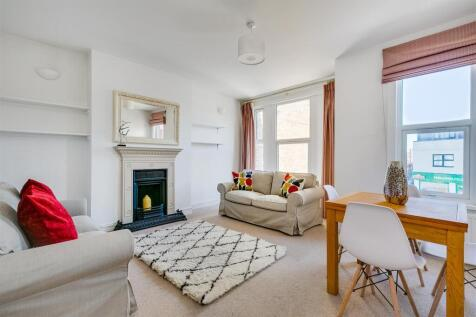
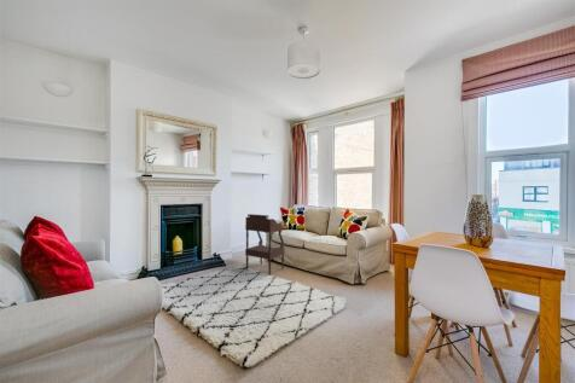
+ side table (261, 242)
